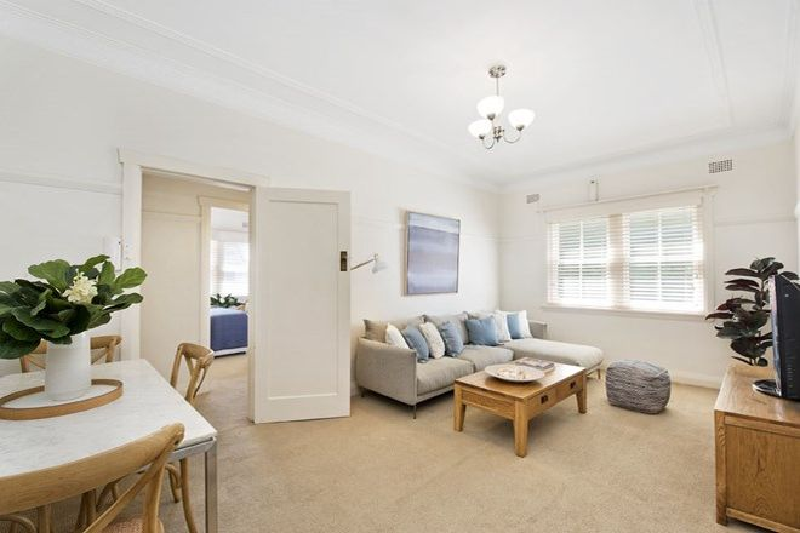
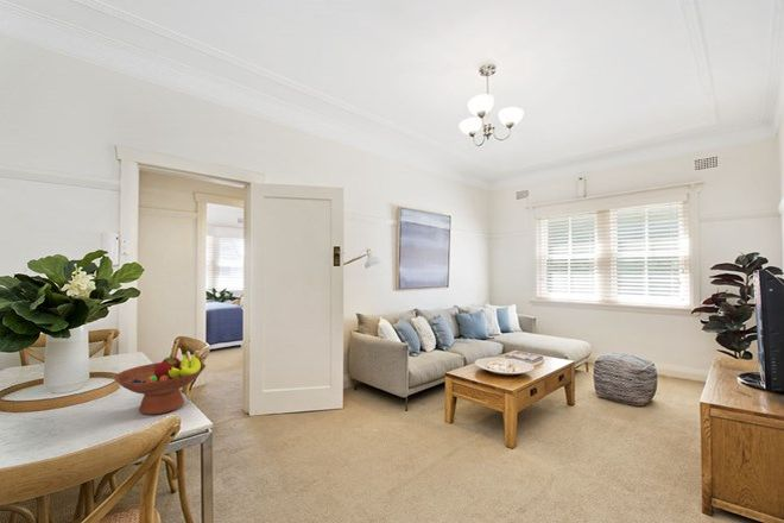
+ fruit bowl (162, 382)
